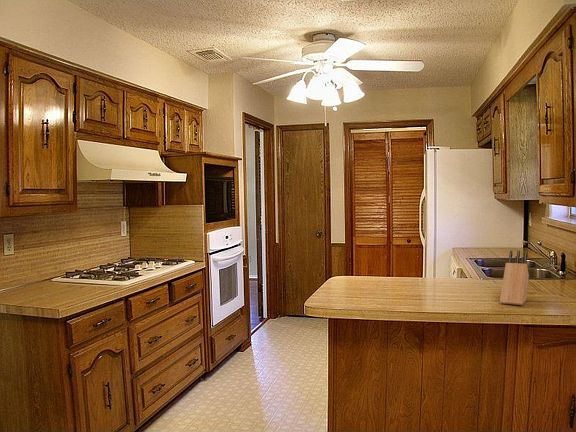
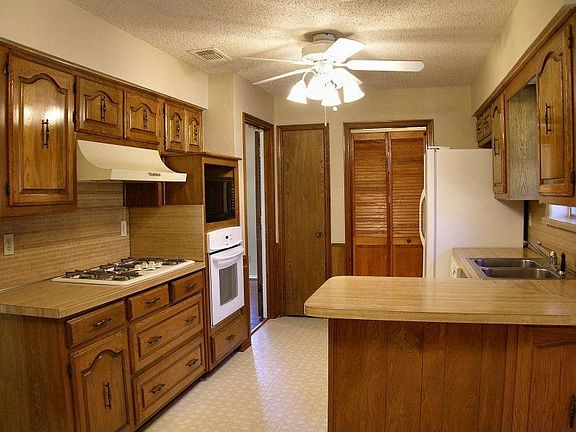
- knife block (515, 275)
